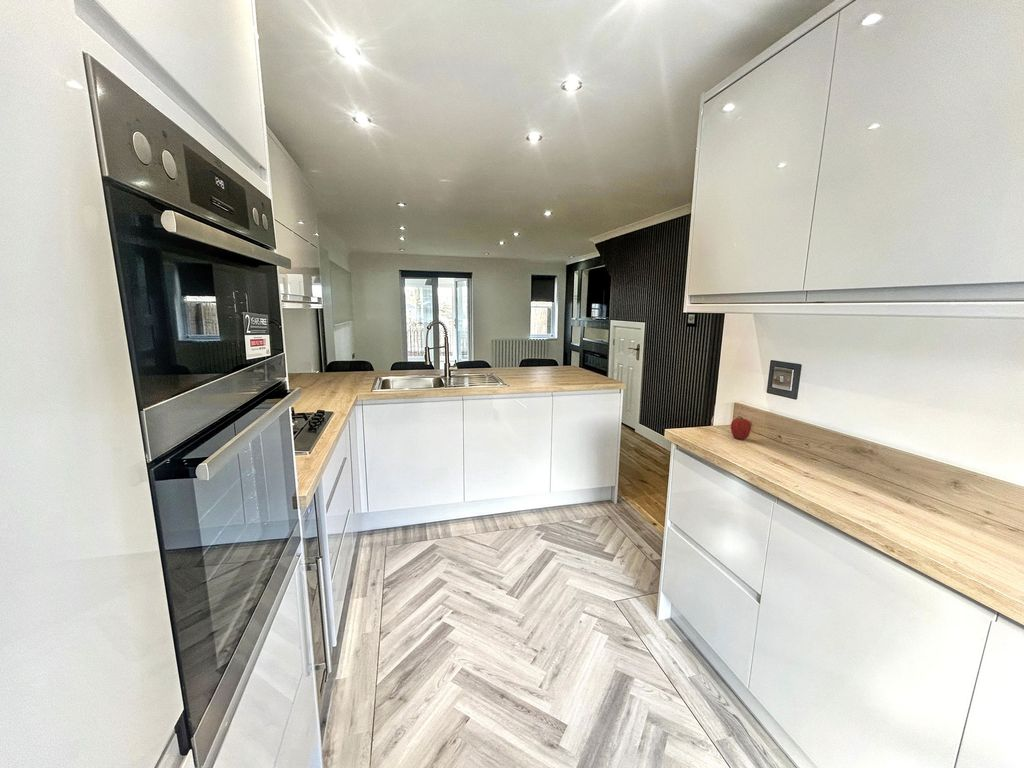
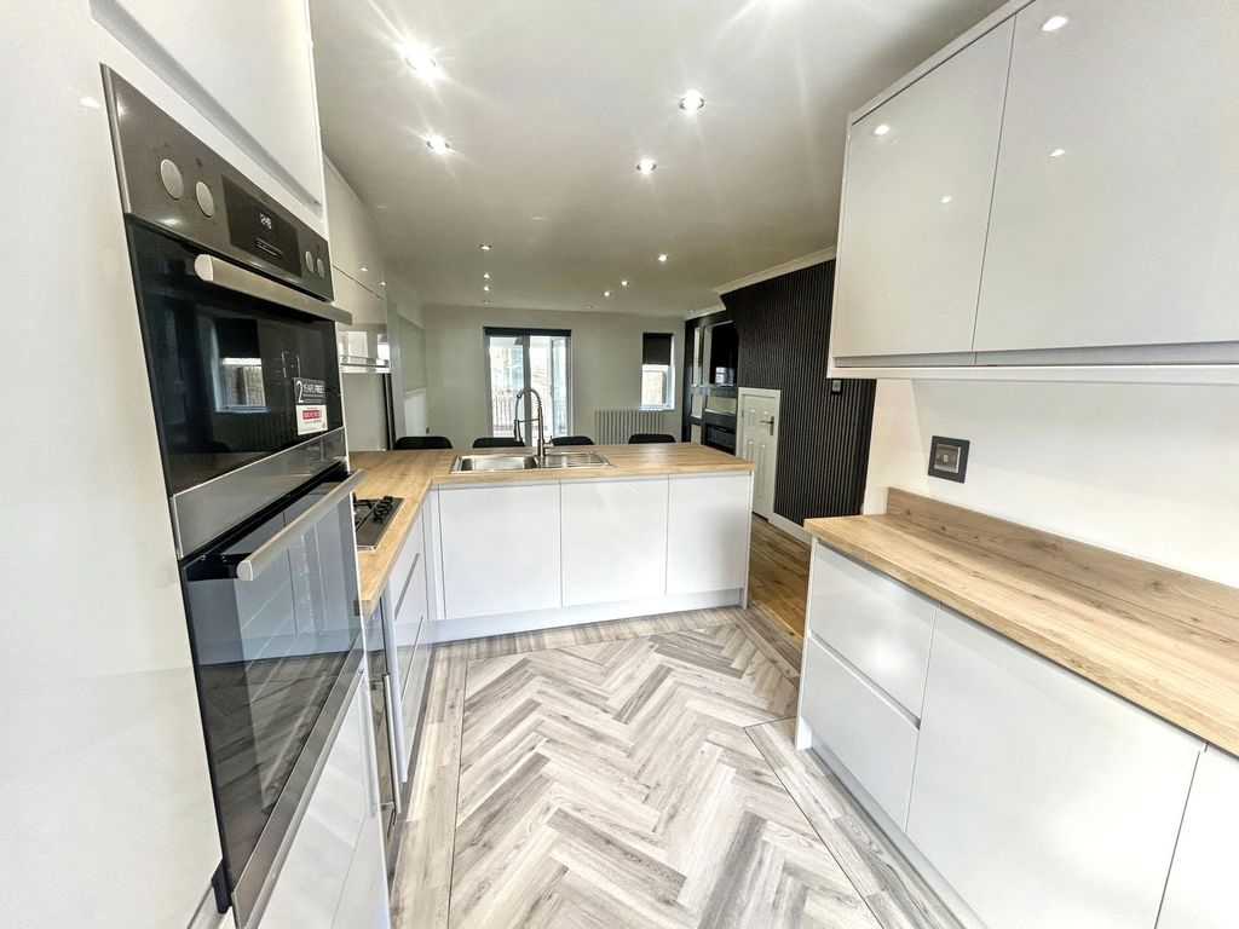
- fruit (740, 427)
